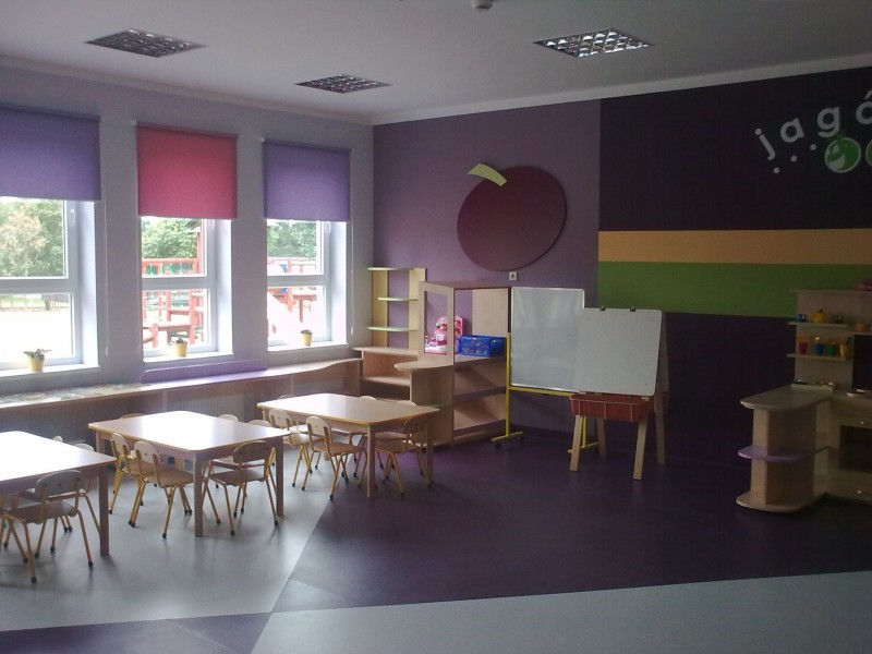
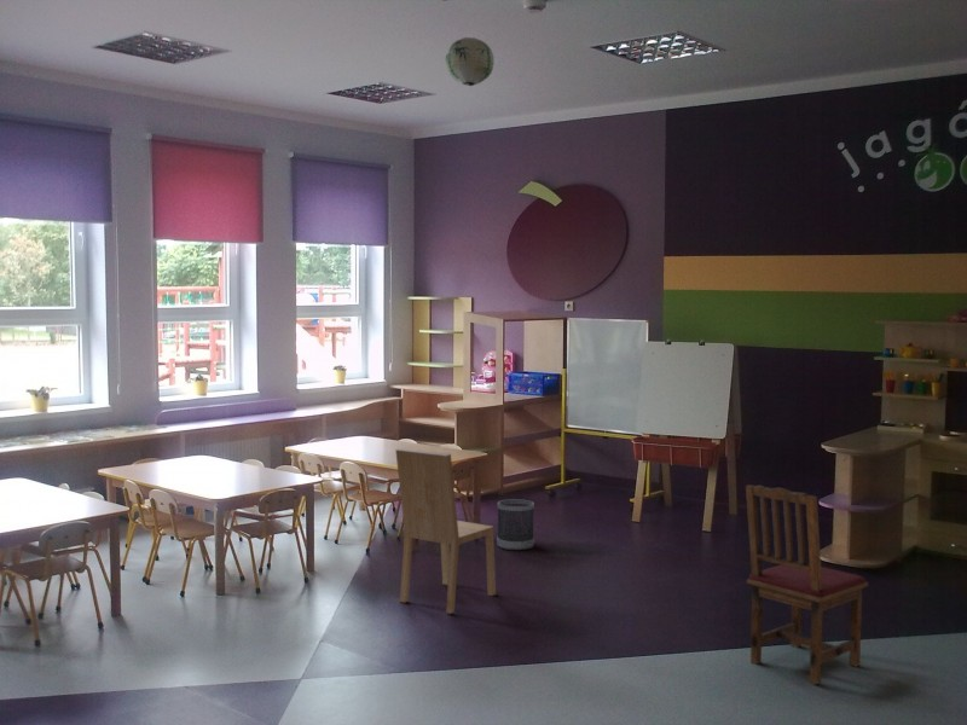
+ wastebasket (515, 523)
+ dining chair (446, 522)
+ paper lantern (469, 62)
+ dining chair (804, 574)
